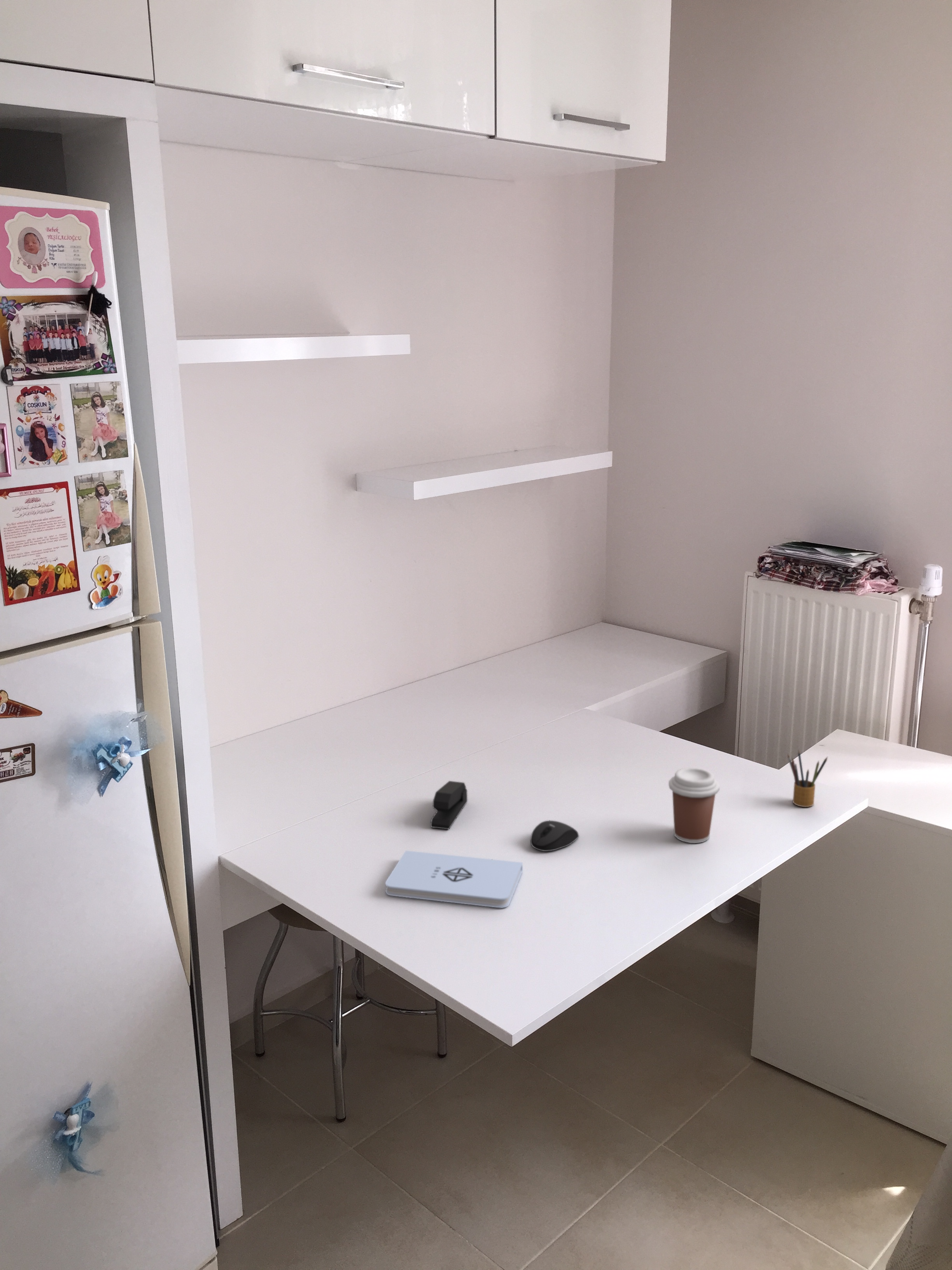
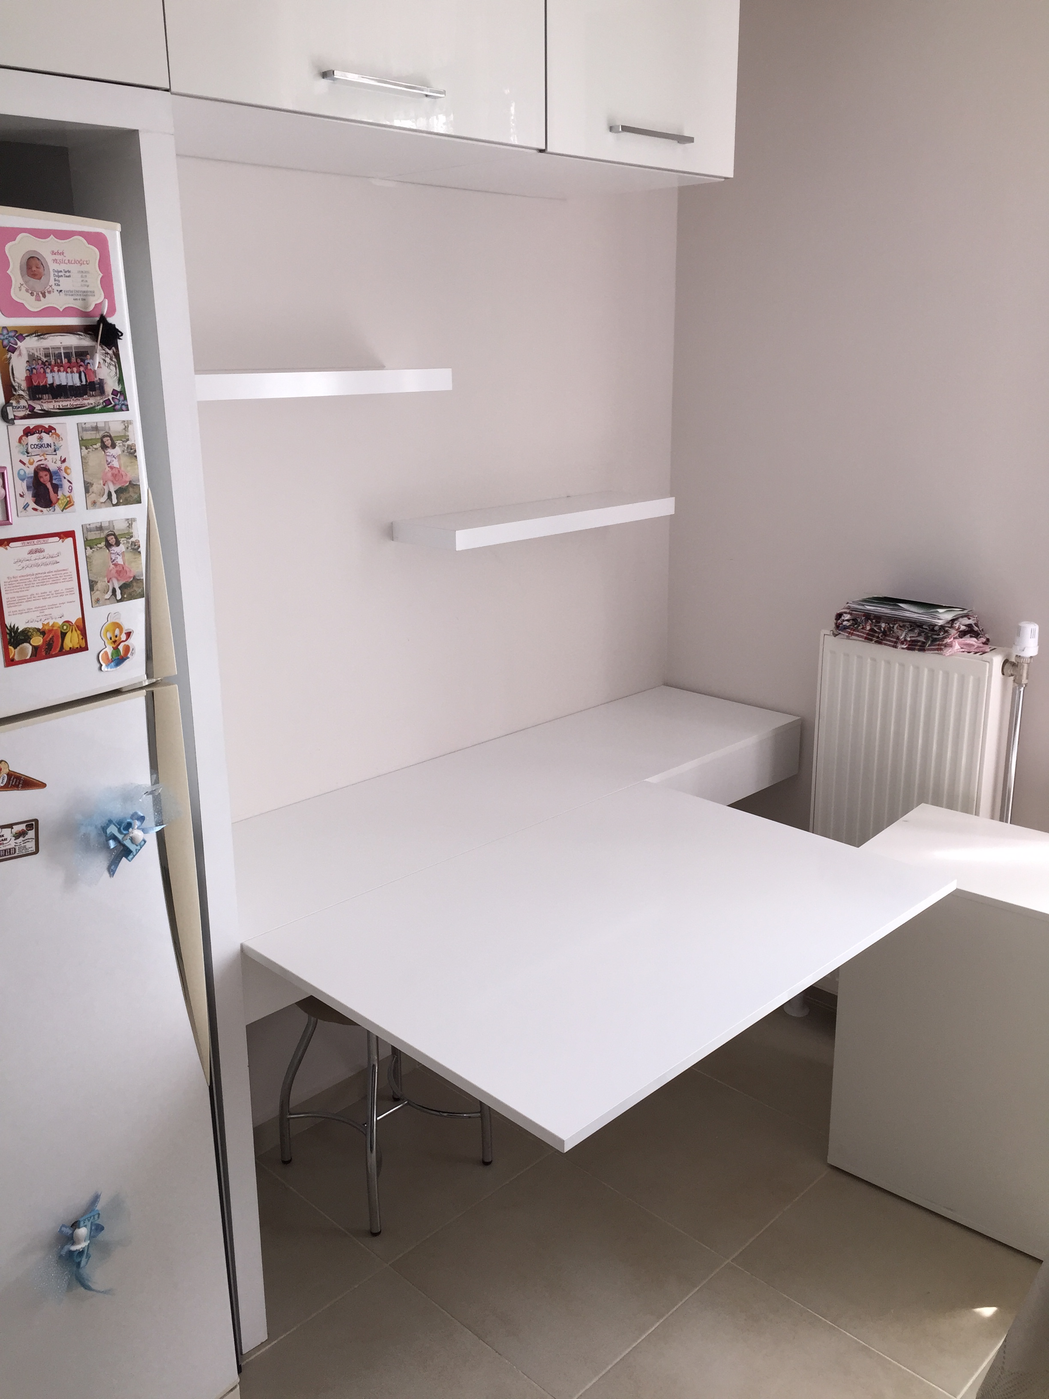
- coffee cup (693, 805)
- pencil box (806, 779)
- notepad (454, 878)
- stapler (449, 799)
- mouse (555, 833)
